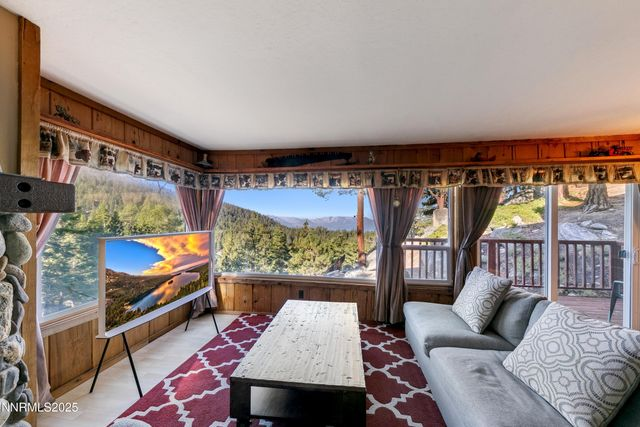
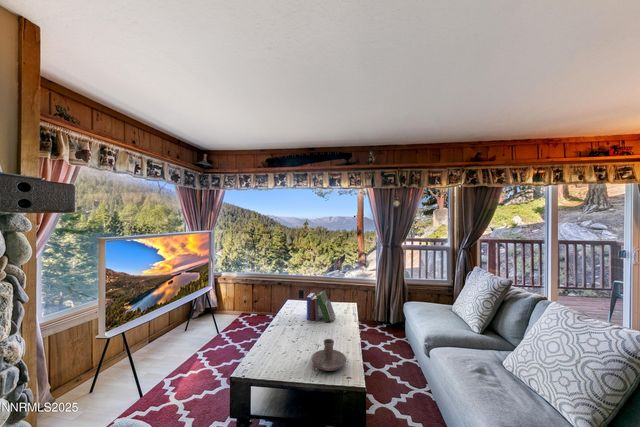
+ candle holder (326, 354)
+ book (321, 305)
